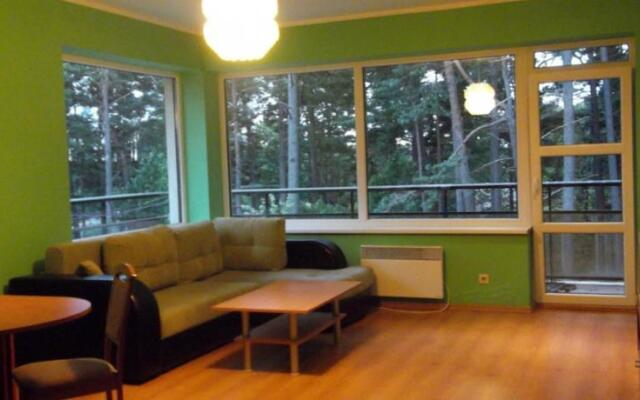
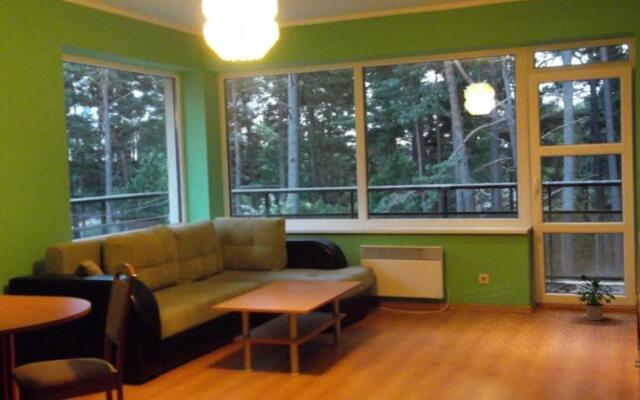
+ potted plant (598, 296)
